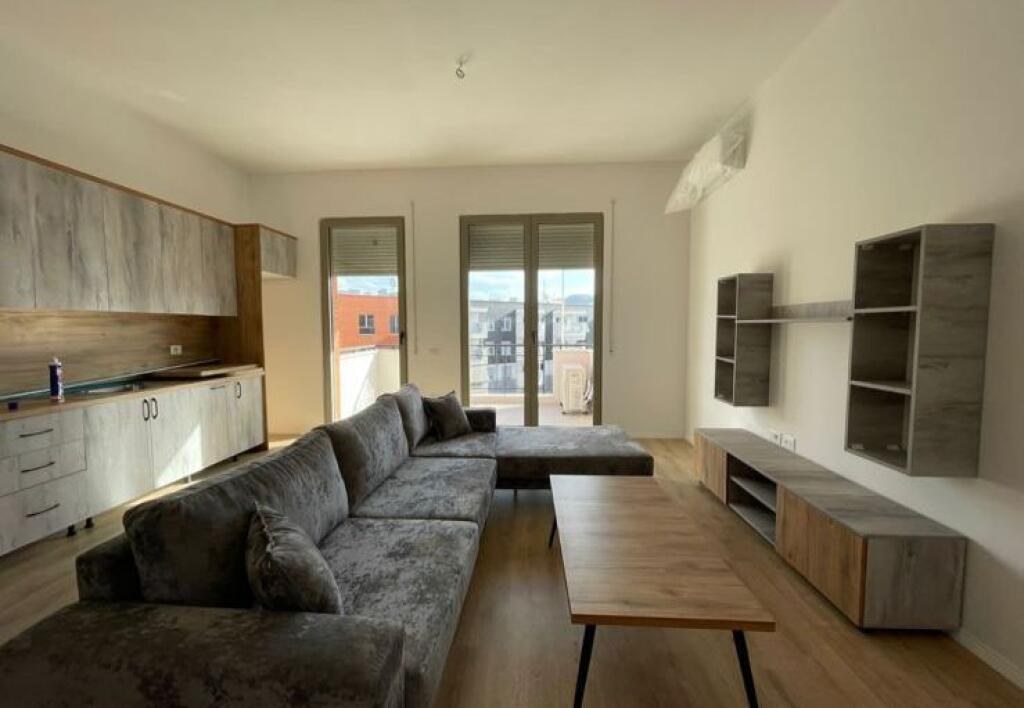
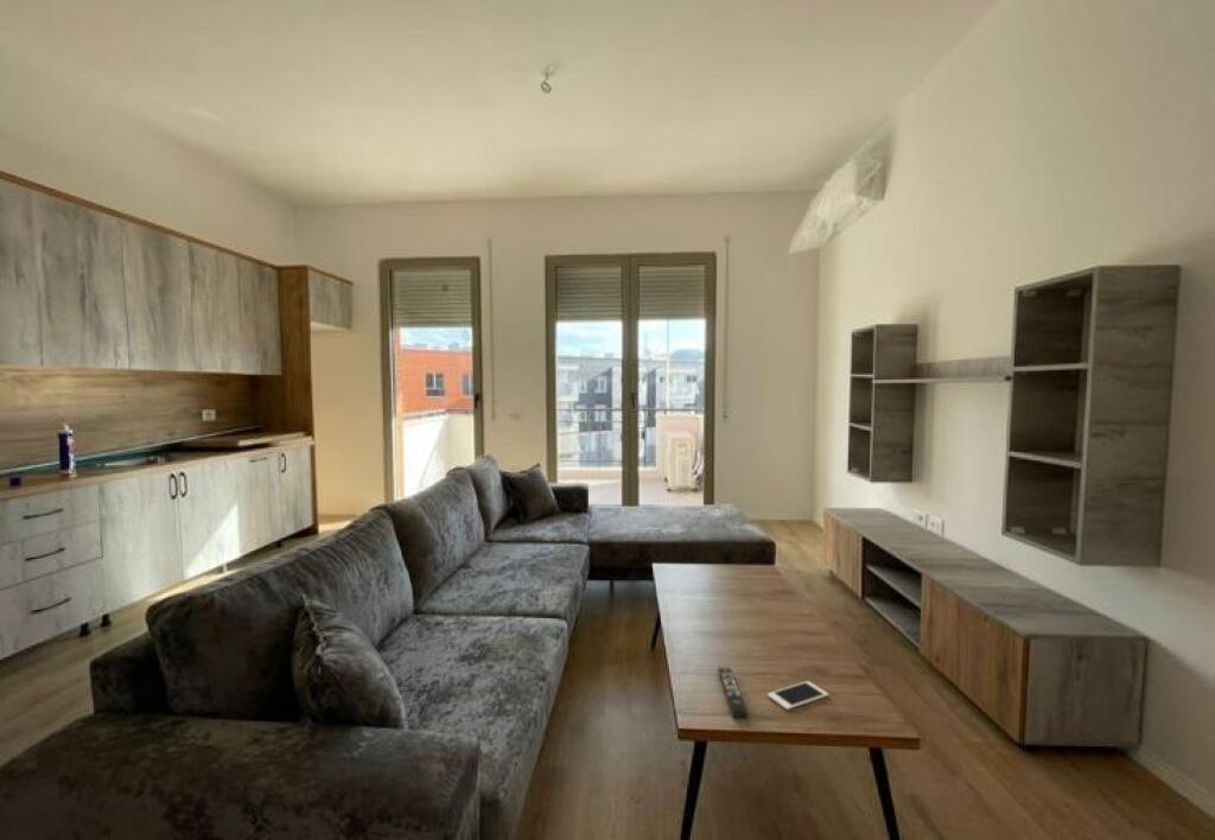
+ cell phone (797, 694)
+ remote control (731, 689)
